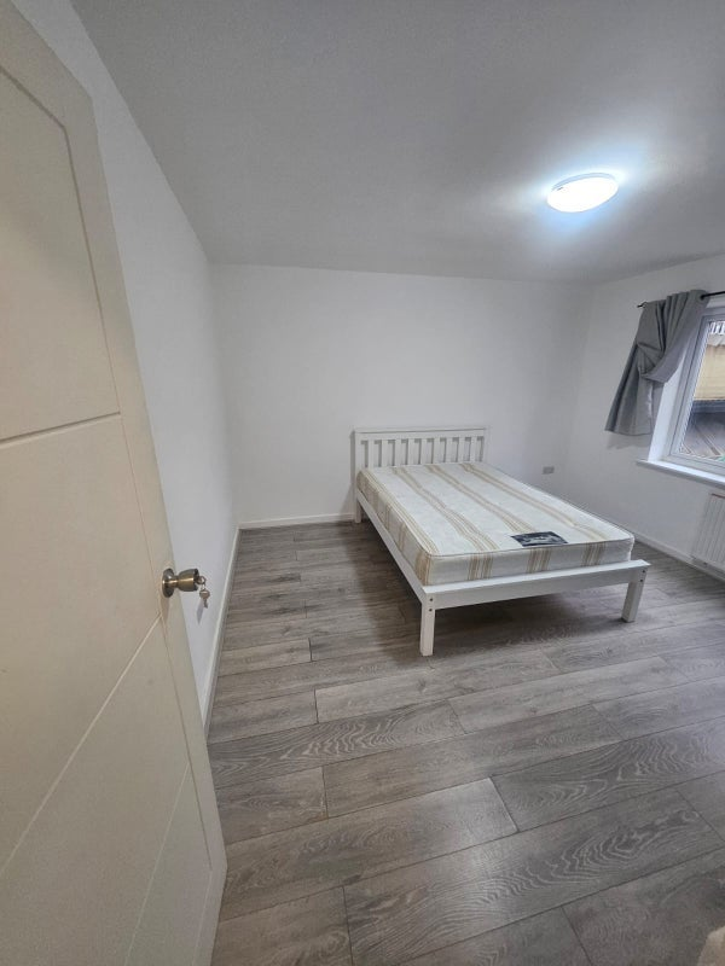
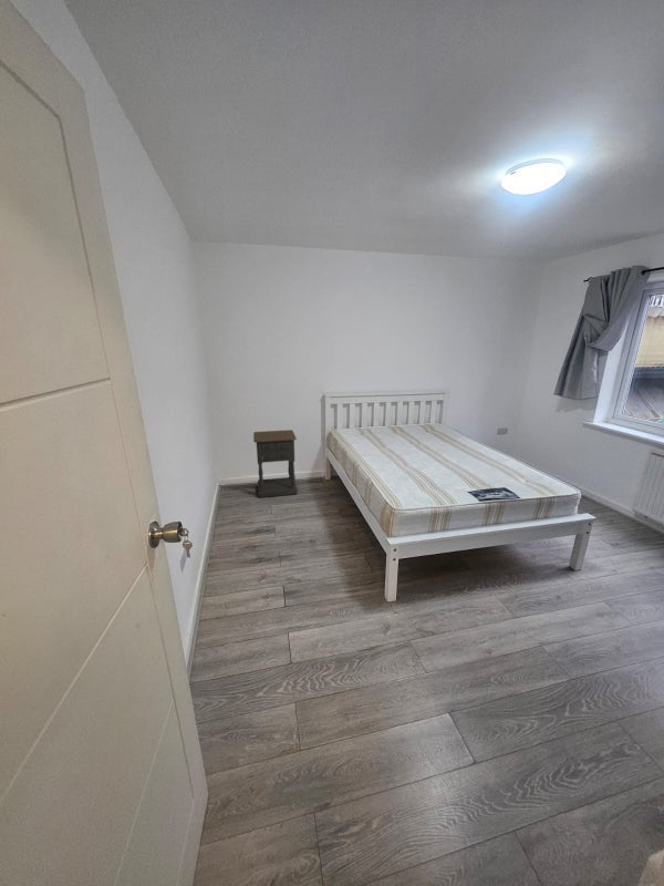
+ nightstand (276, 461)
